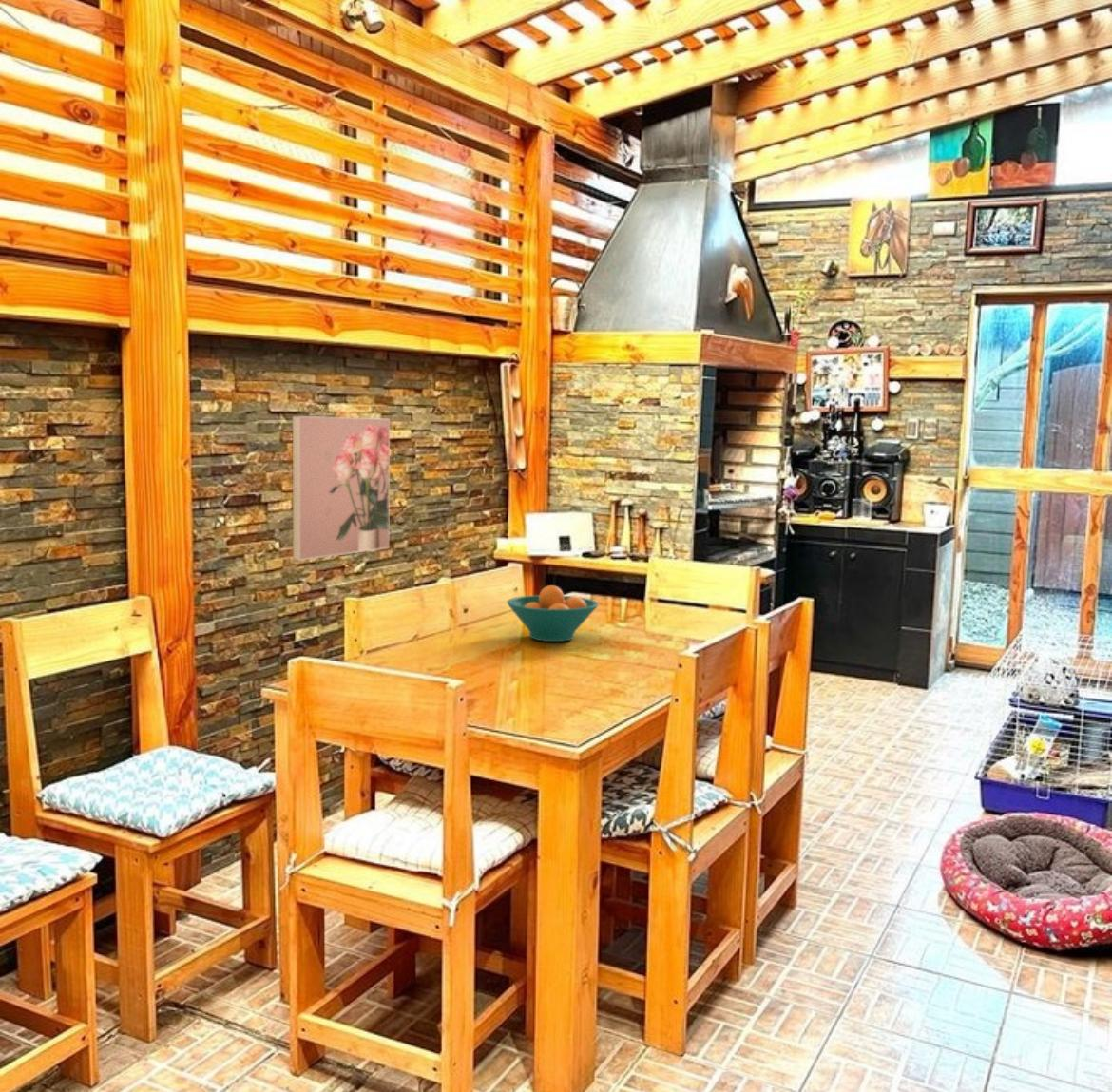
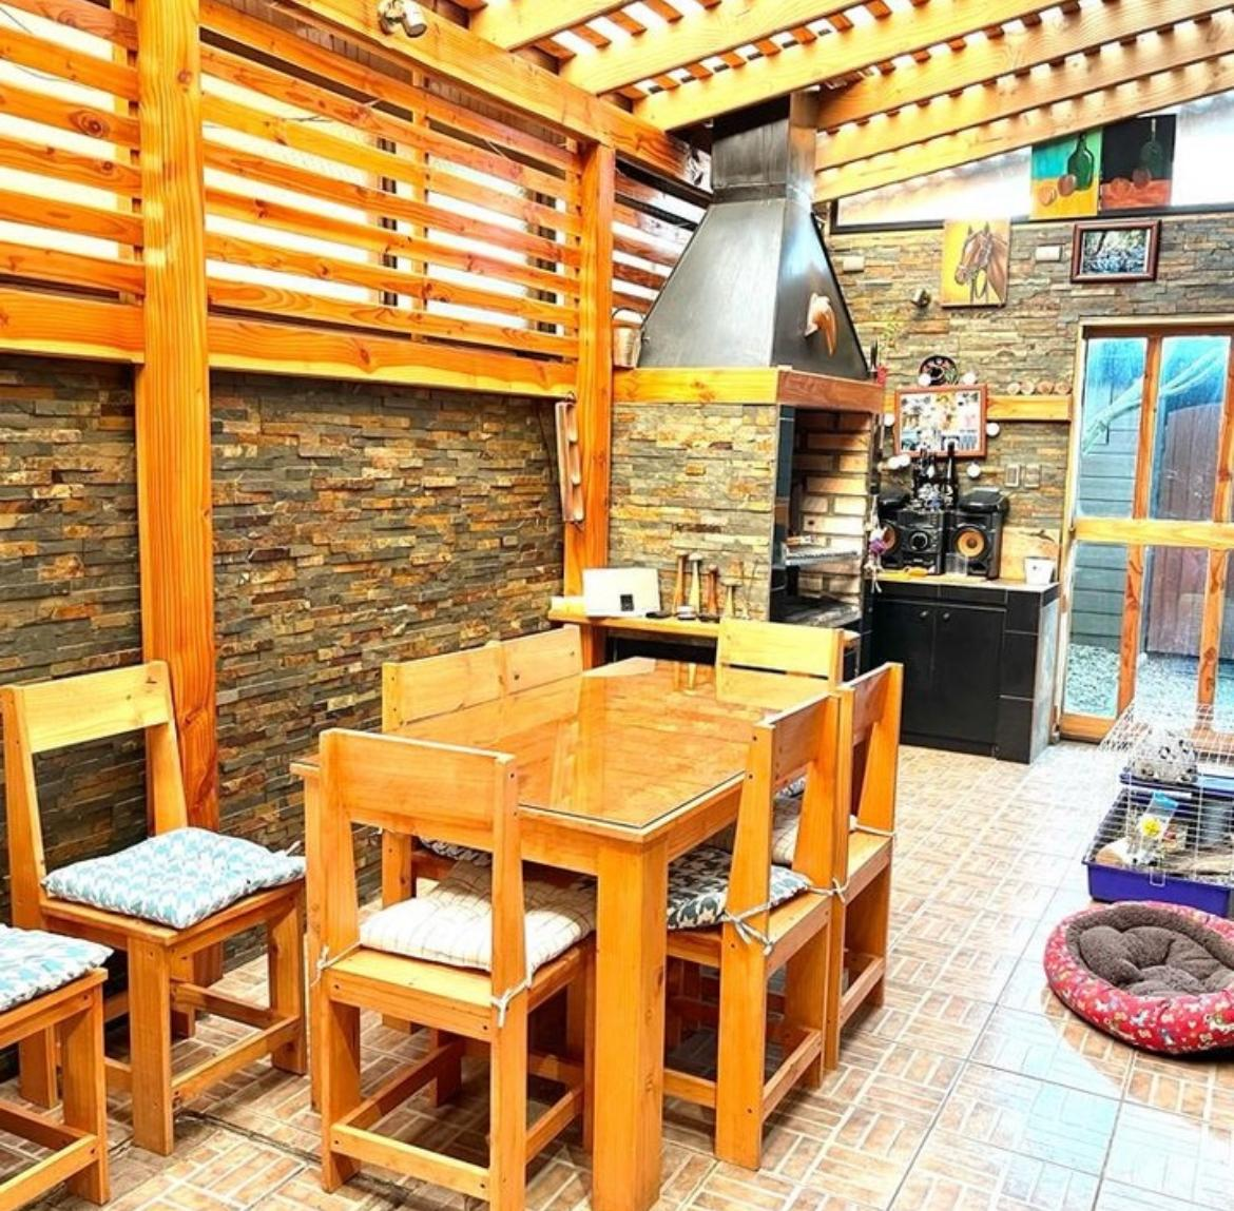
- fruit bowl (552, 611)
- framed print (343, 486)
